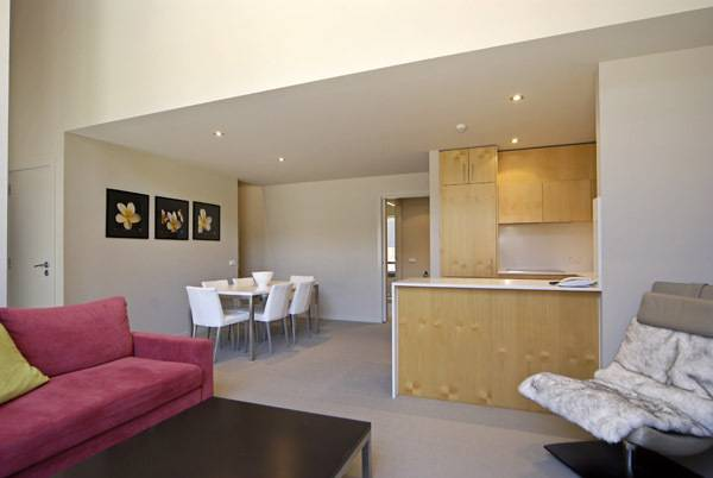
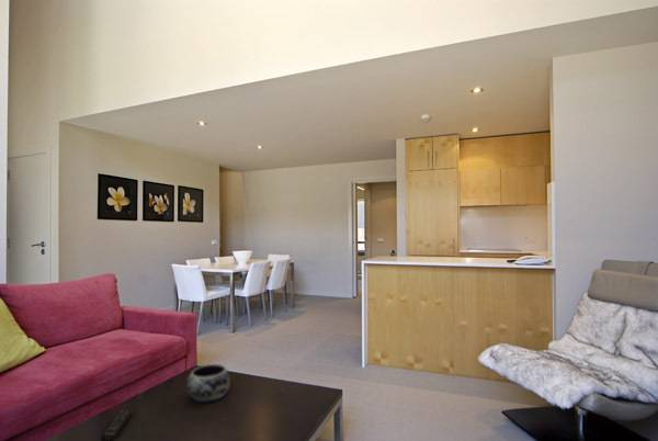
+ remote control (117, 423)
+ decorative bowl (208, 382)
